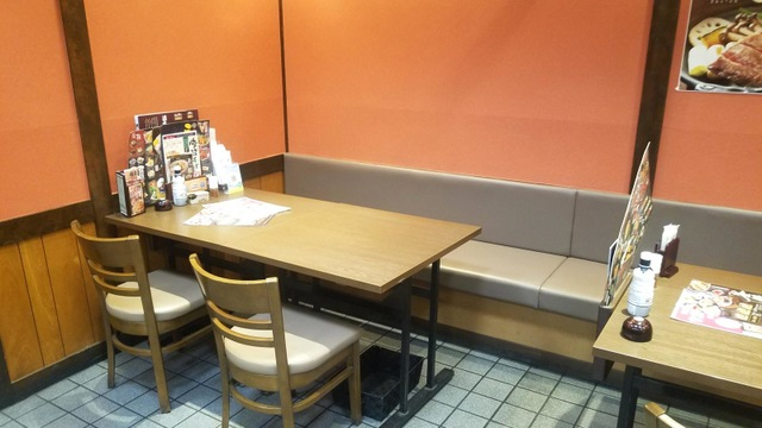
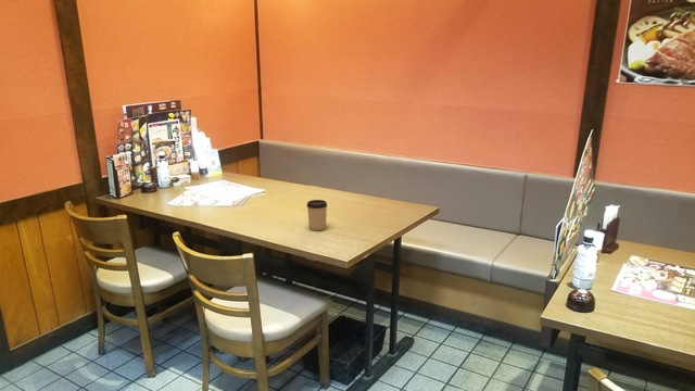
+ cup (317, 215)
